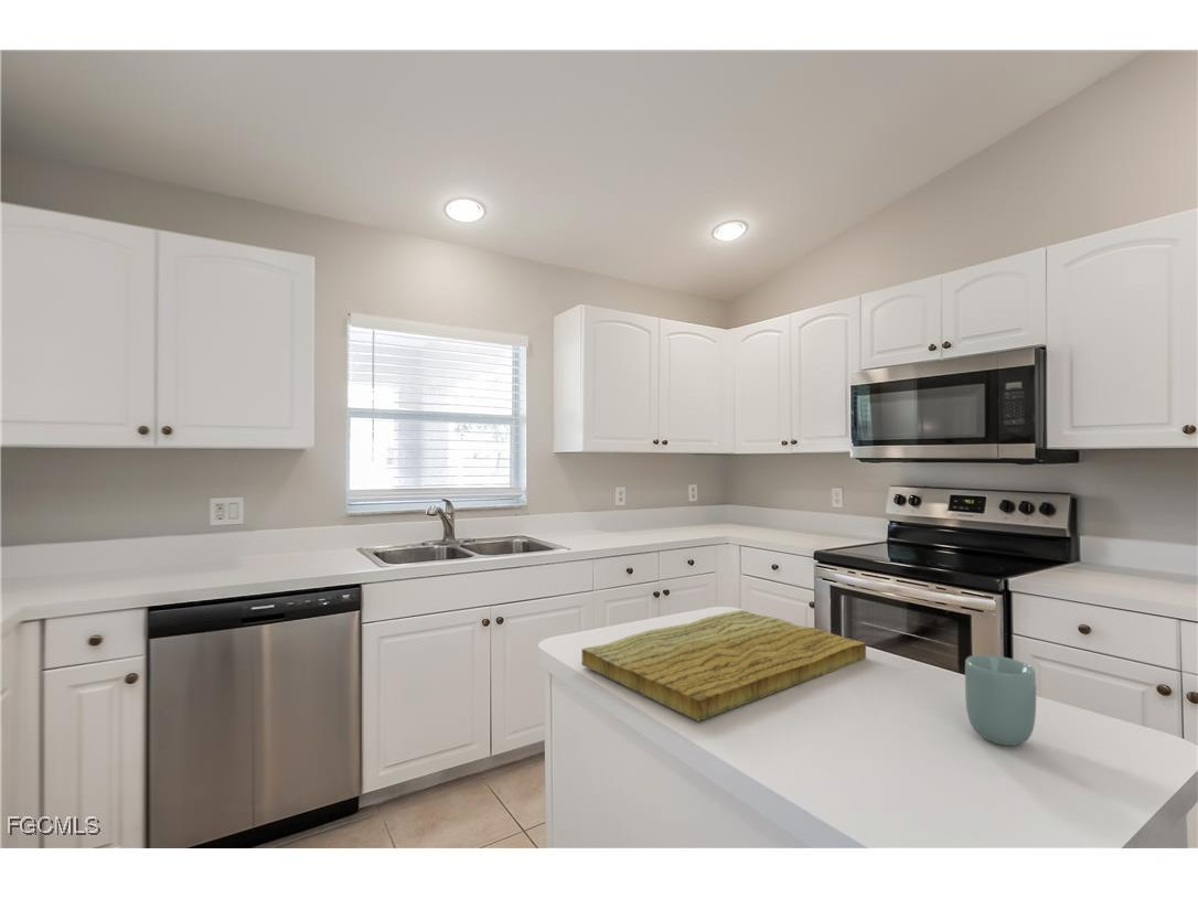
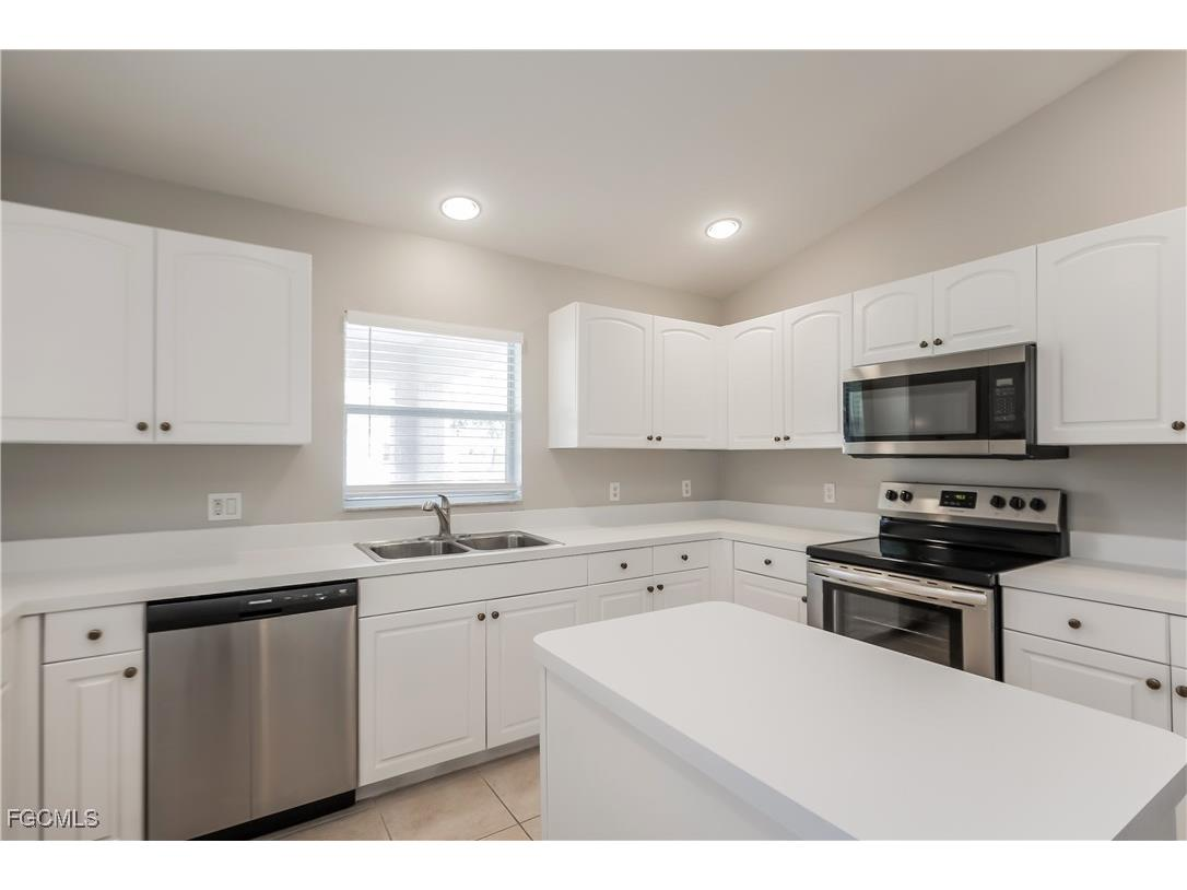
- cup (999, 701)
- cutting board (726, 650)
